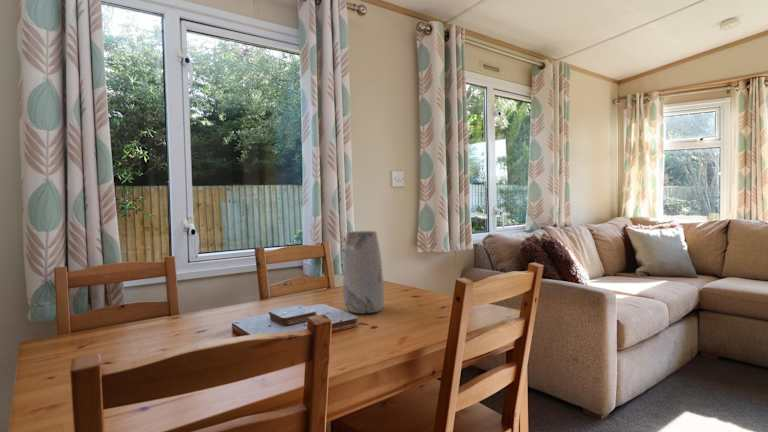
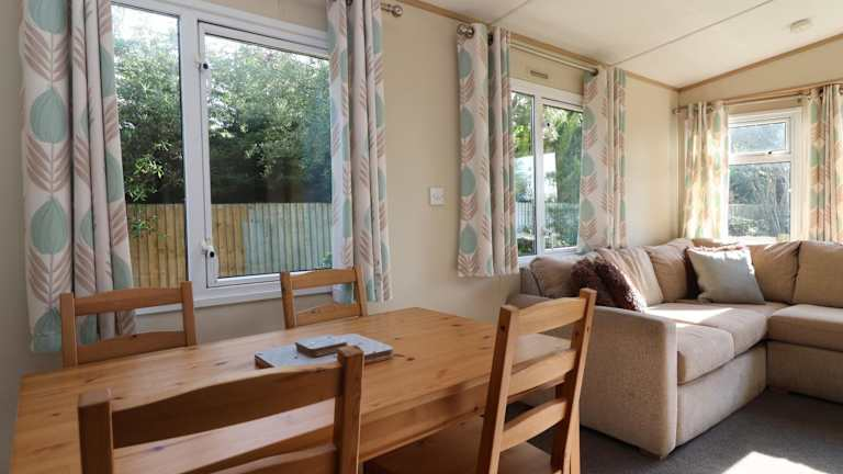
- vase (363, 270)
